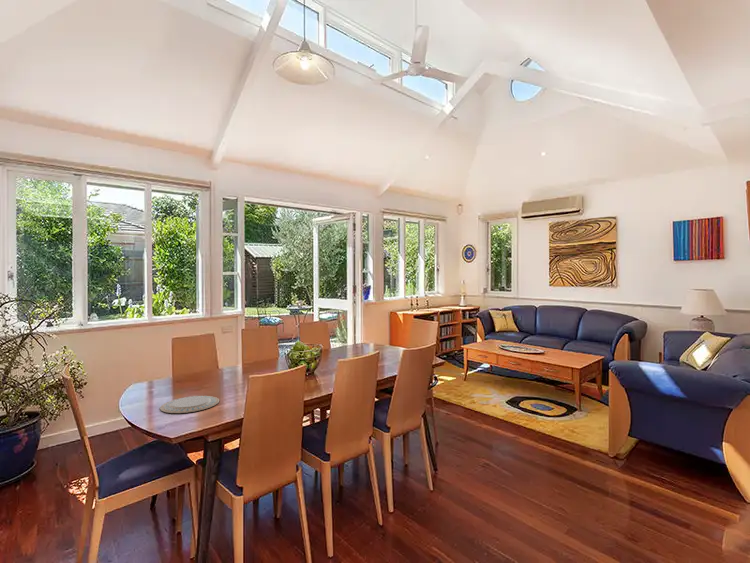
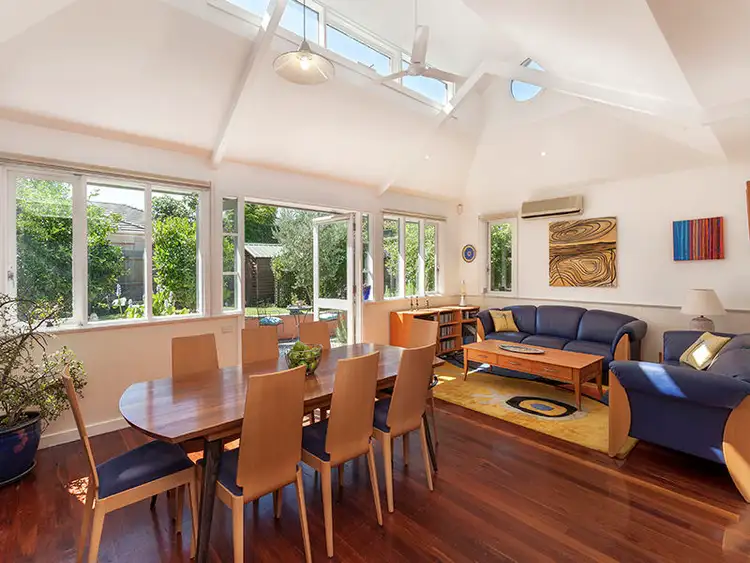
- chinaware (190, 402)
